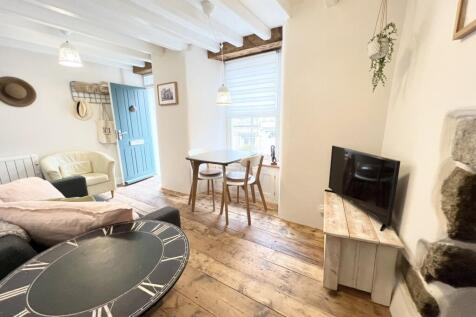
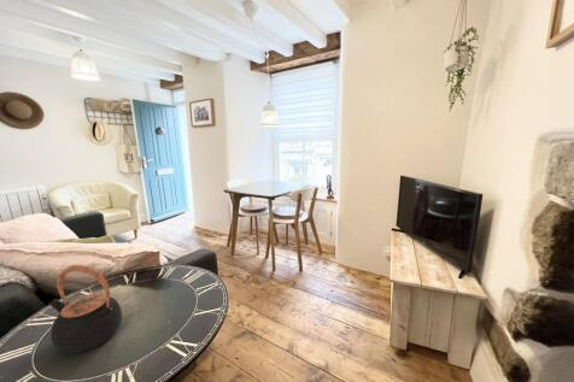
+ teapot (80, 301)
